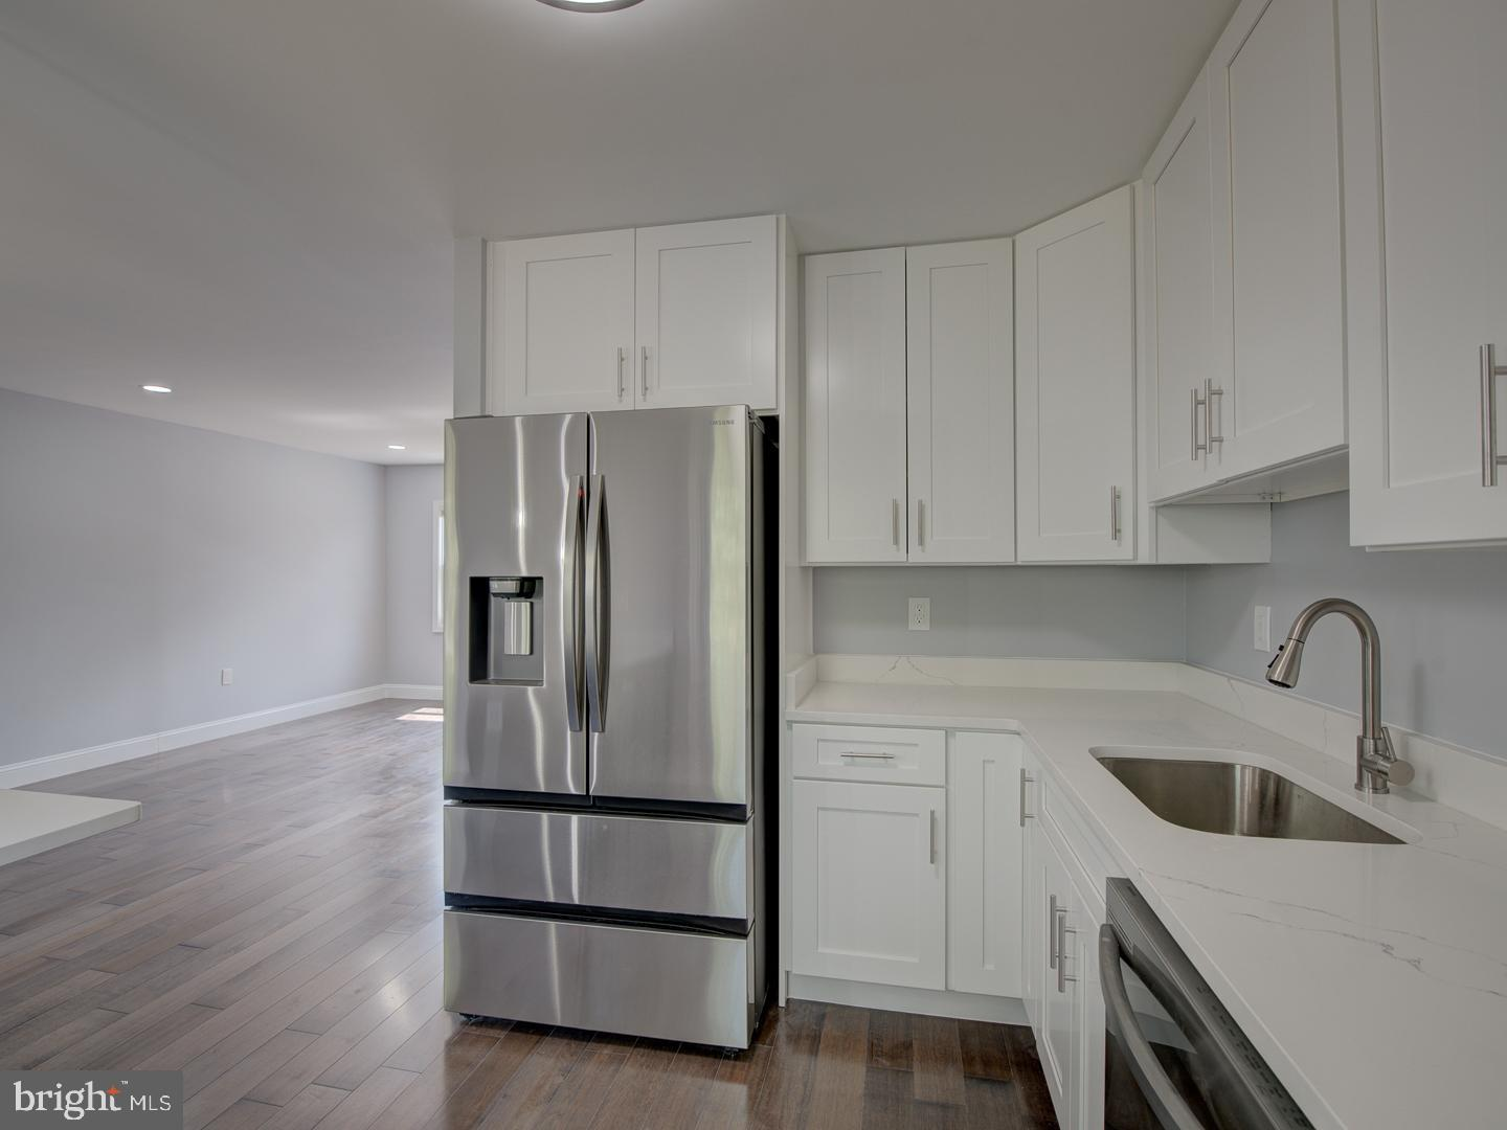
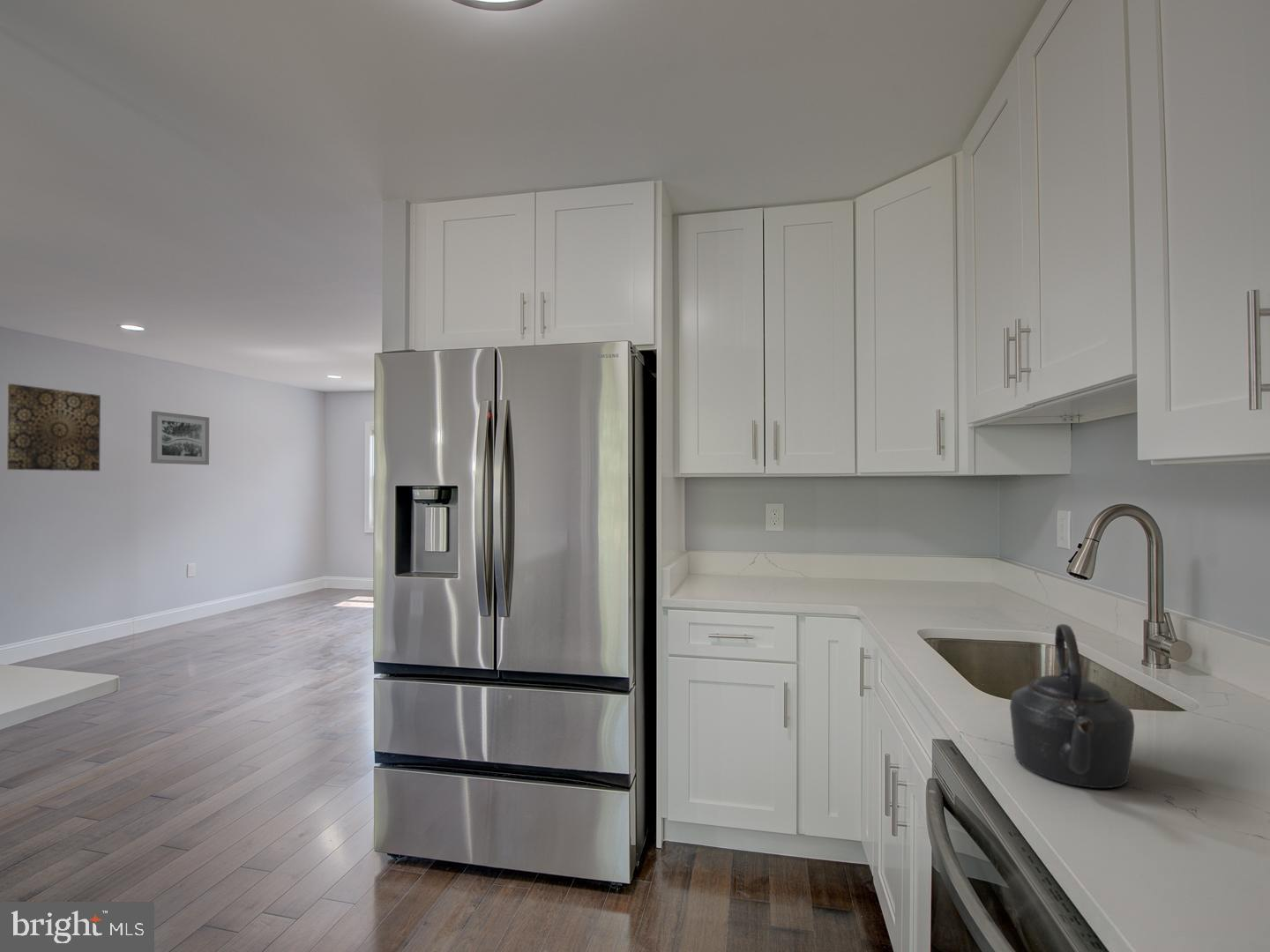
+ wall art (56, 429)
+ wall art (181, 439)
+ kettle (1072, 704)
